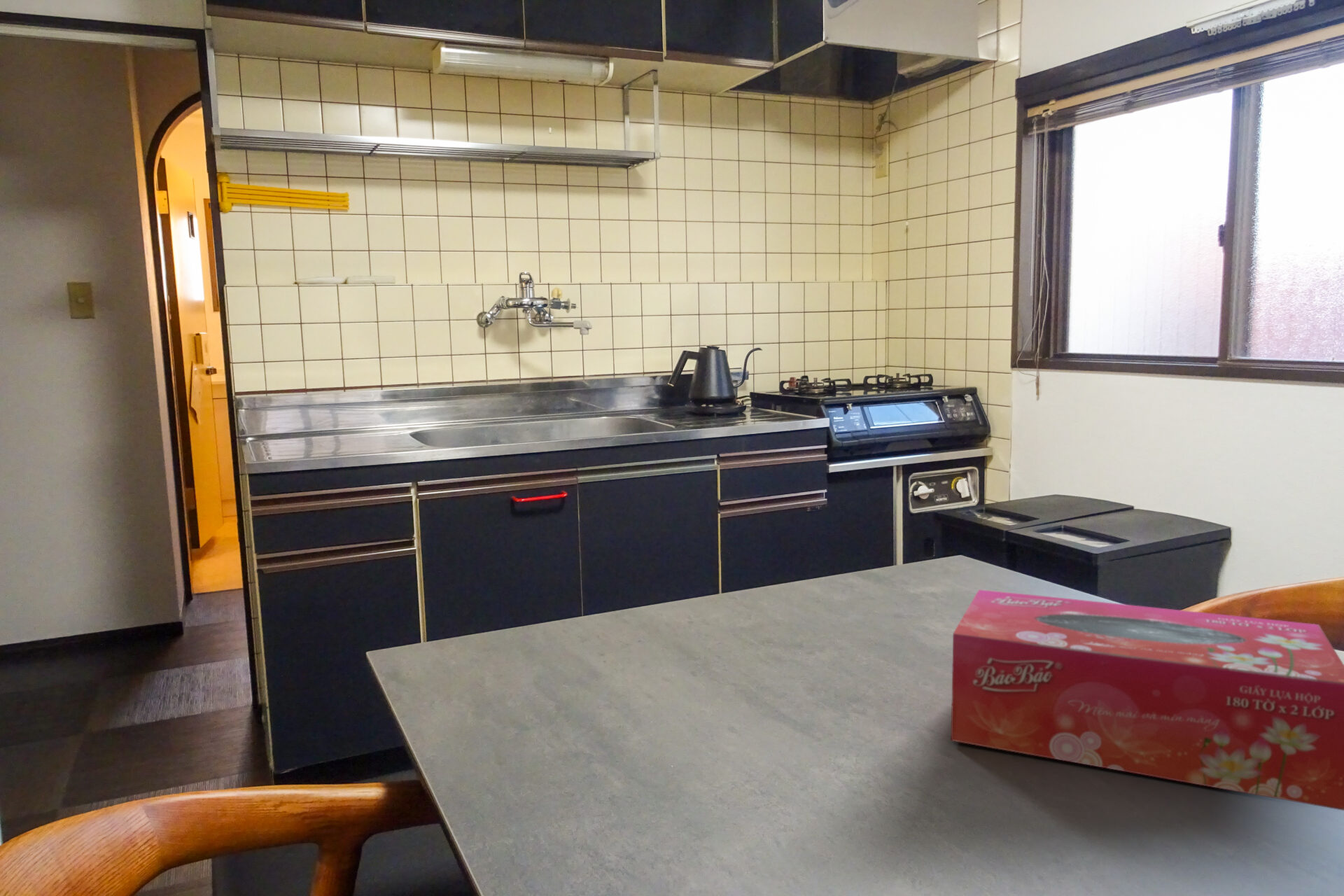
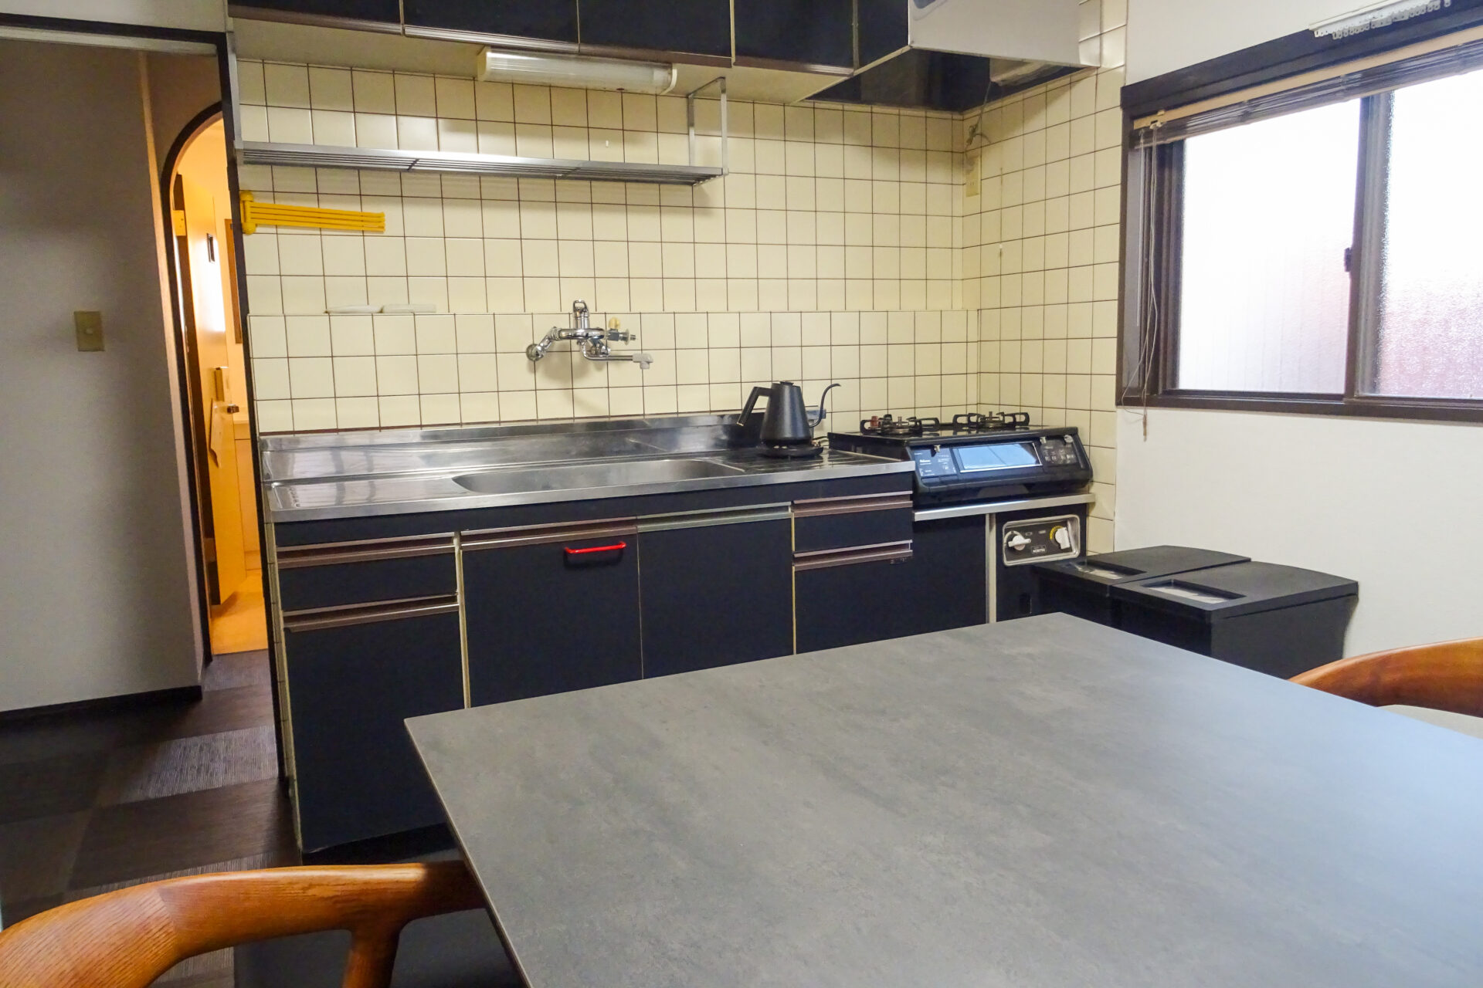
- tissue box (1133, 682)
